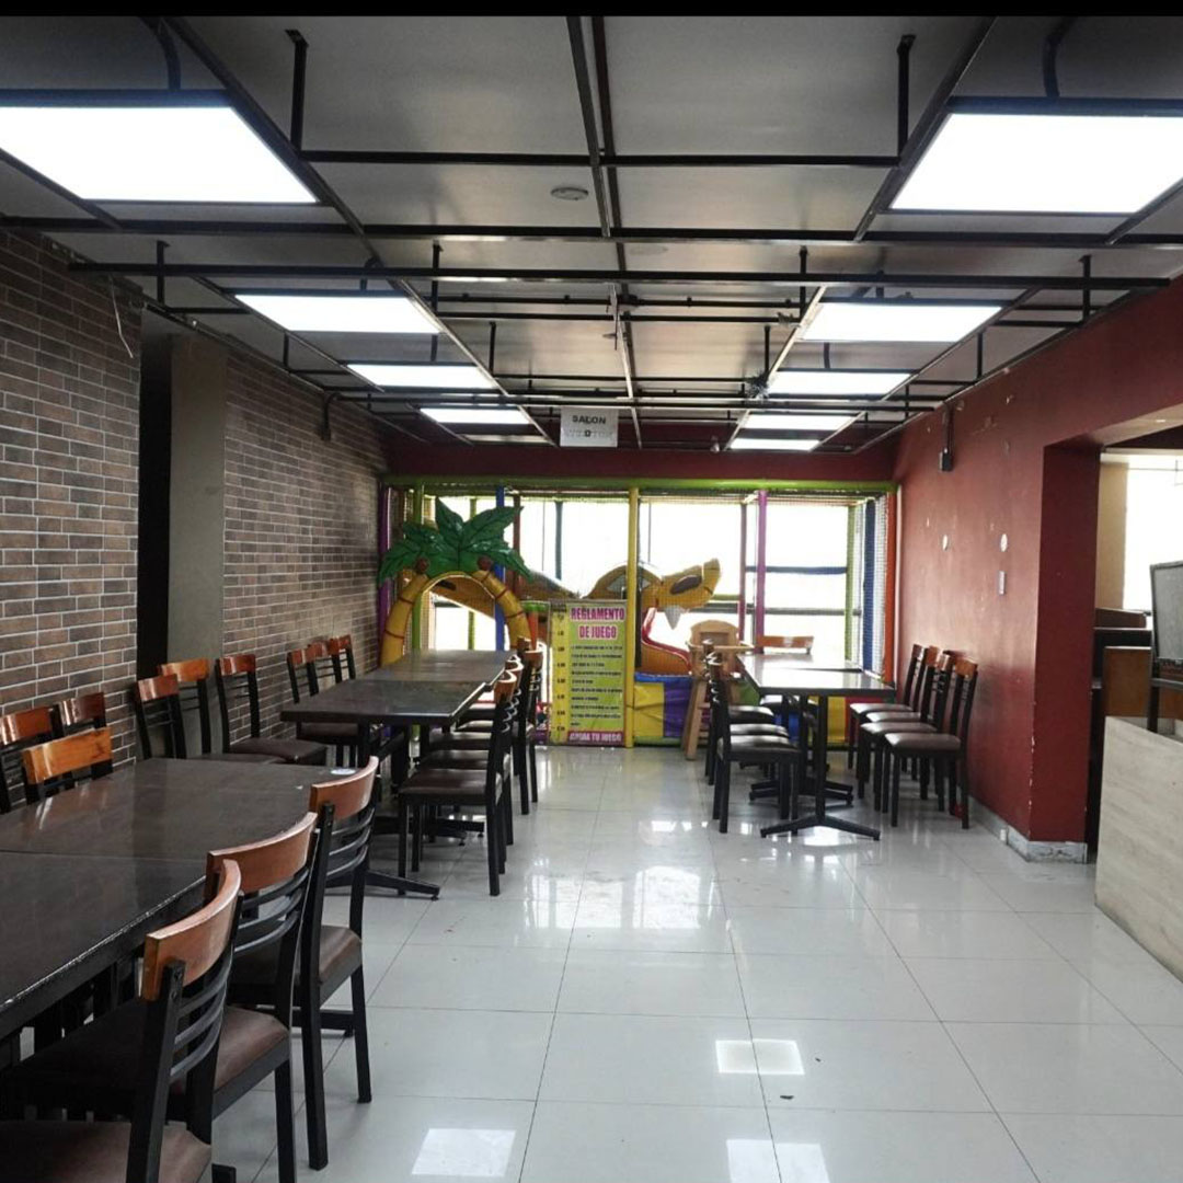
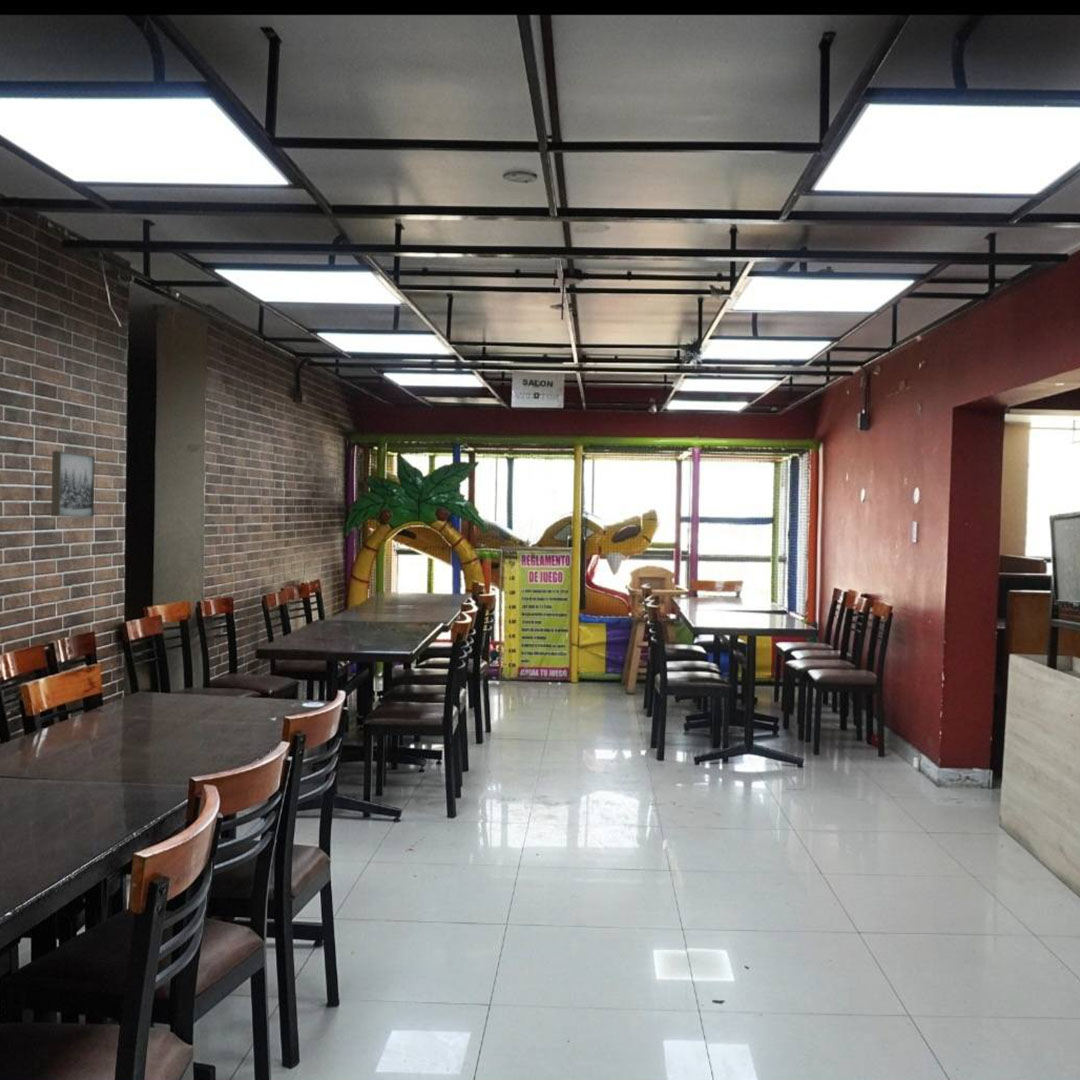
+ wall art (73, 485)
